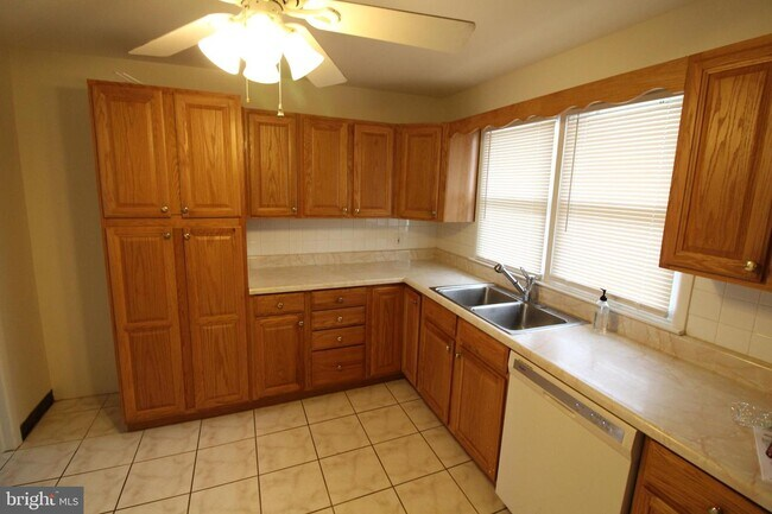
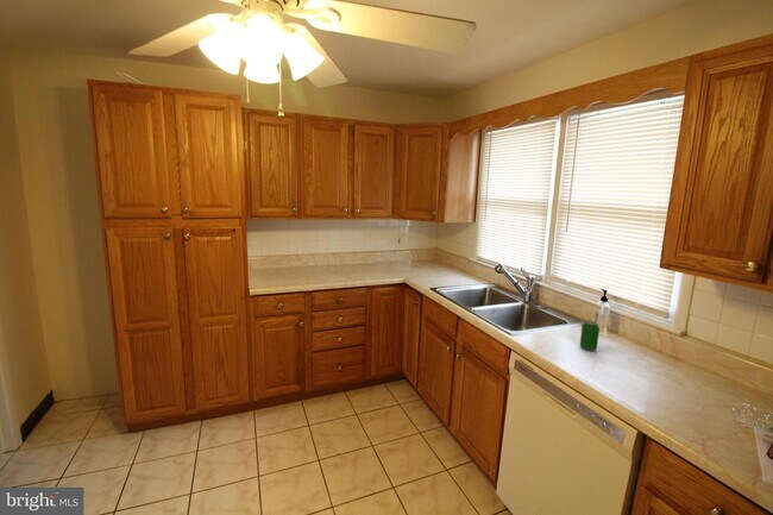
+ beverage can (589, 335)
